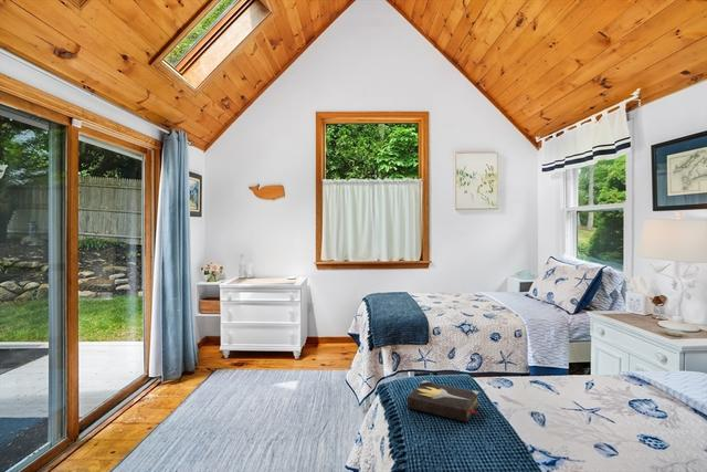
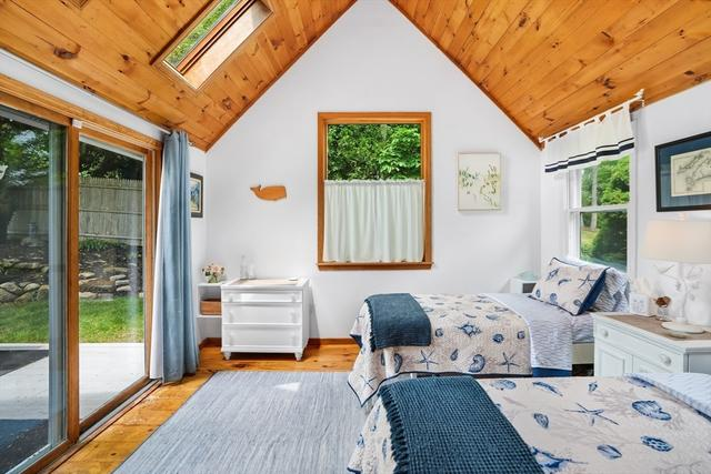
- hardback book (443, 399)
